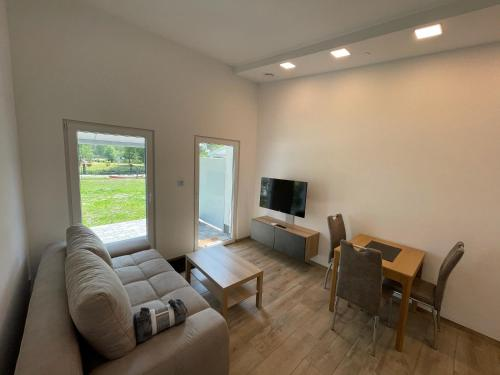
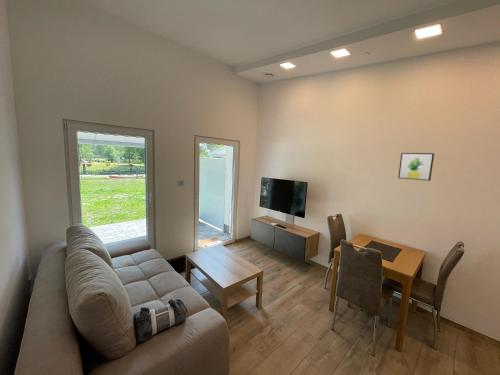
+ wall art (415, 166)
